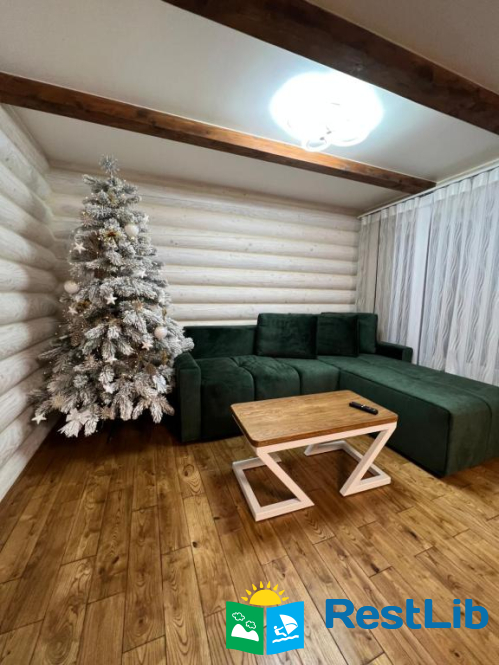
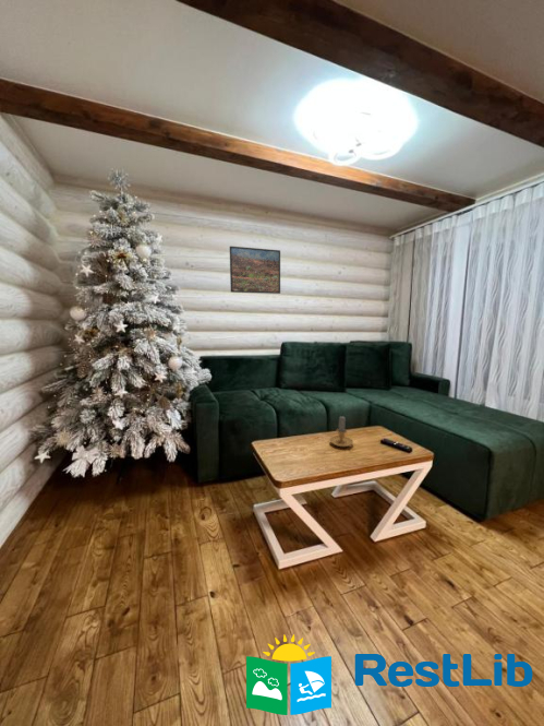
+ candle (343, 430)
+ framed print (255, 271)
